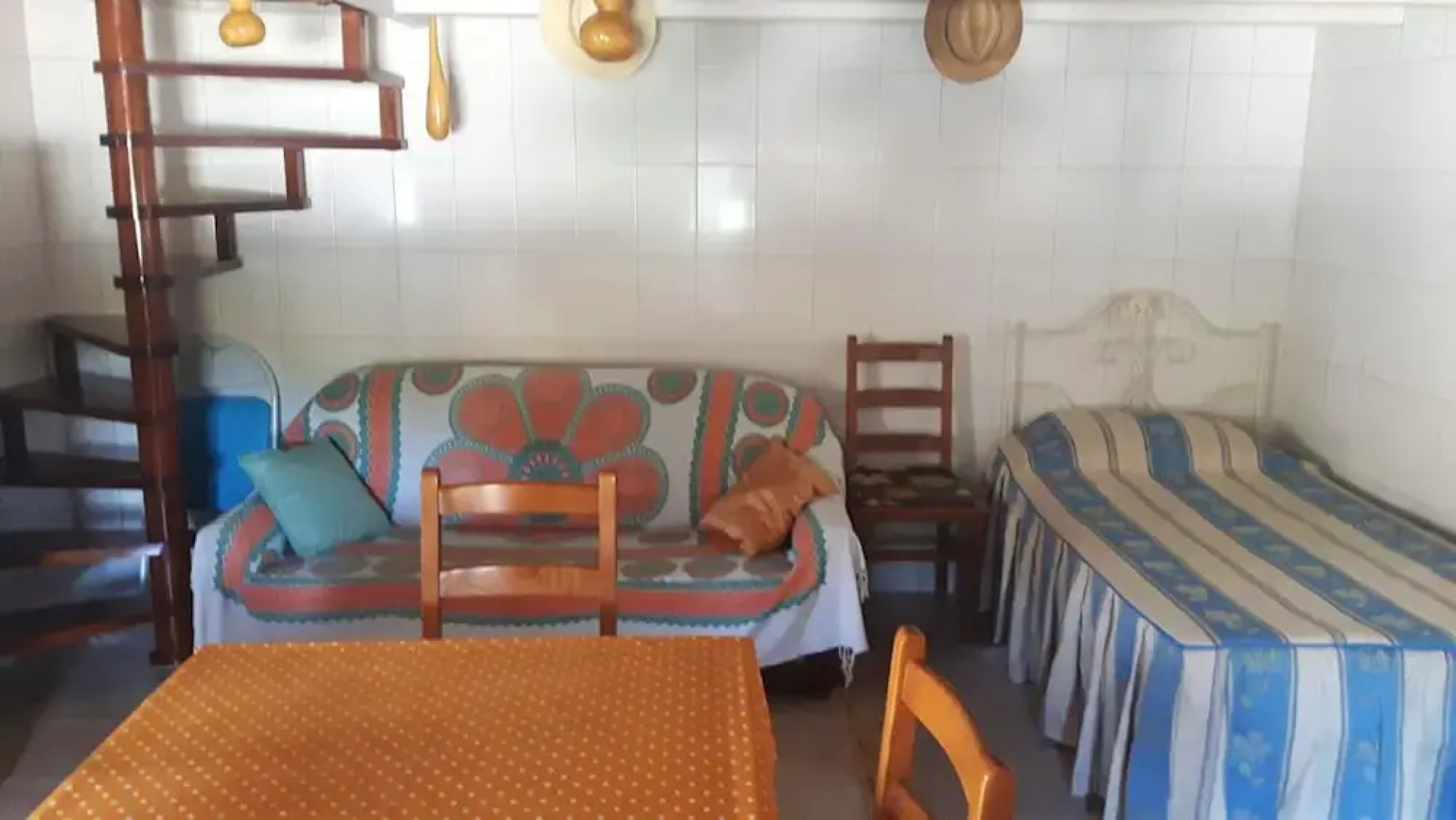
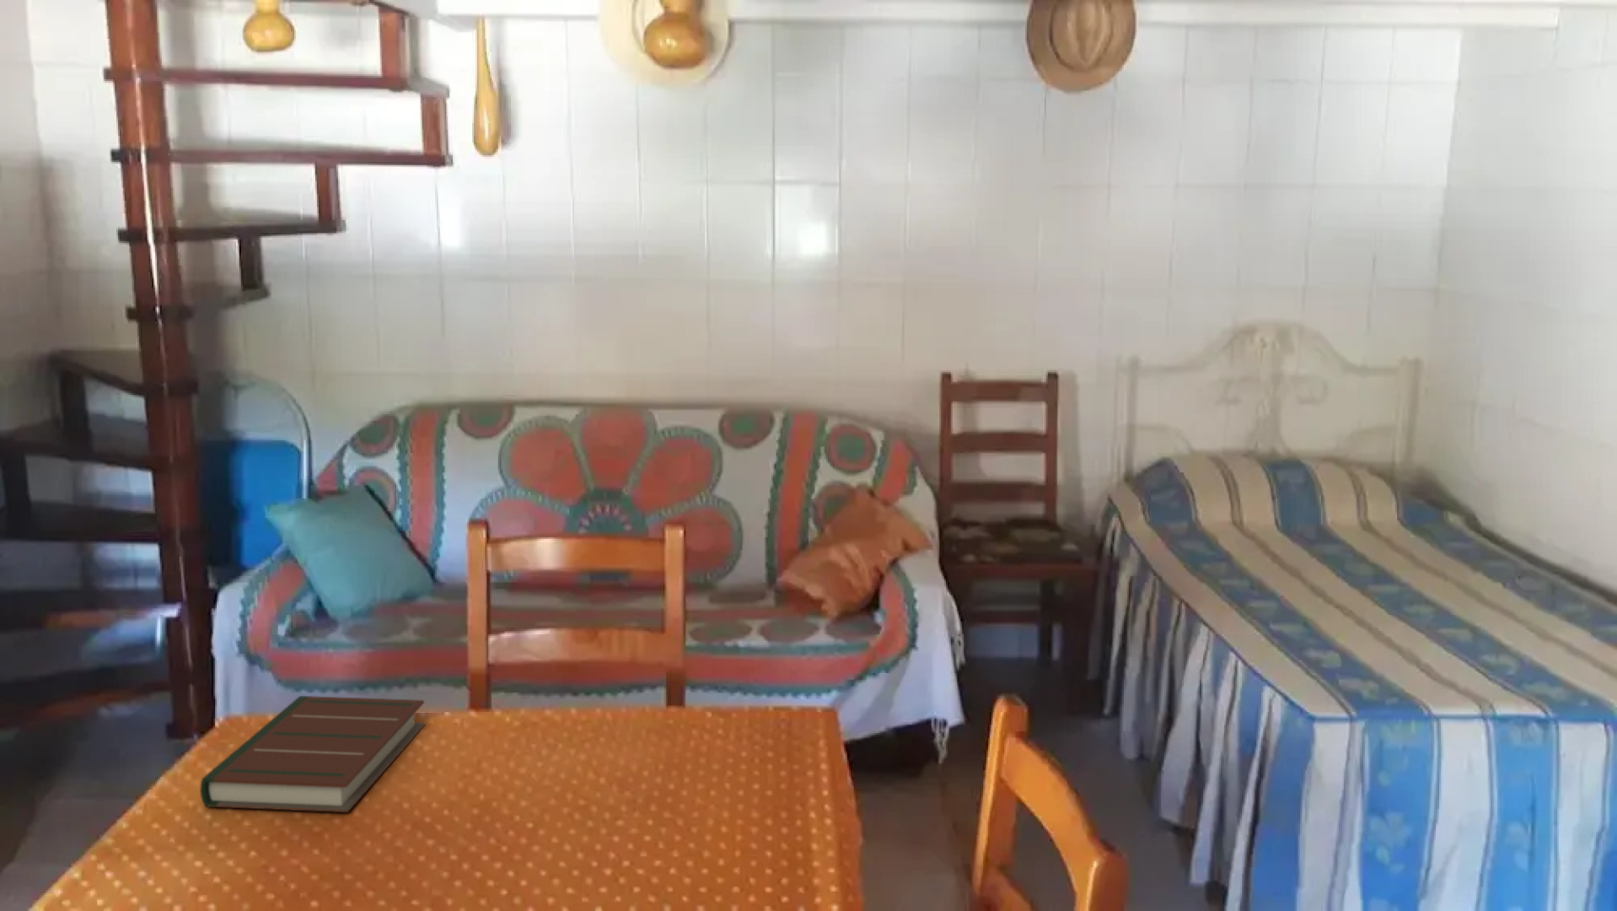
+ book (320, 749)
